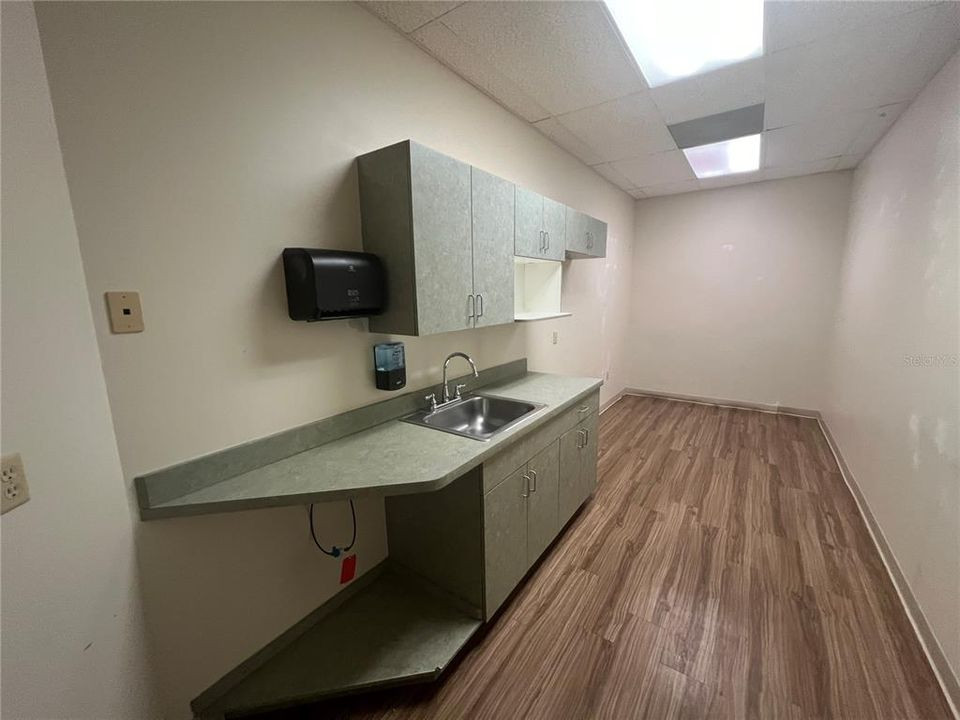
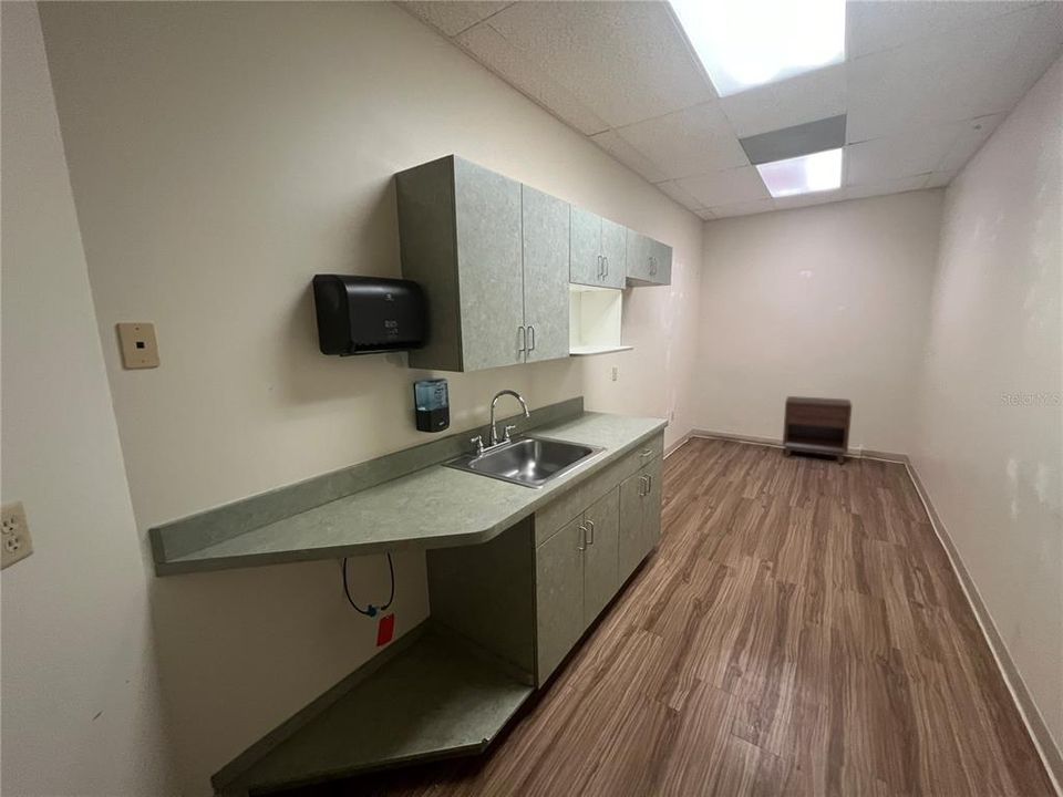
+ table (815, 427)
